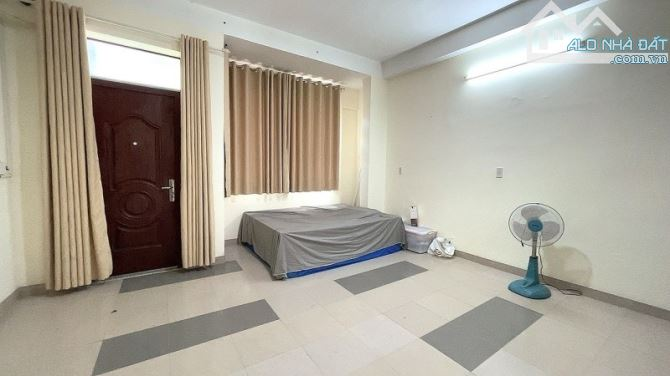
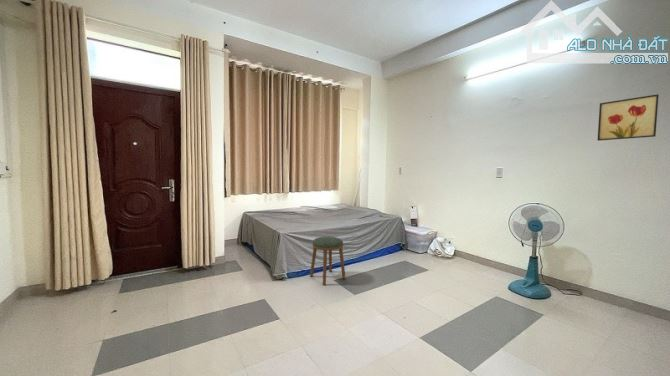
+ wall art (626, 119)
+ stool (326, 258)
